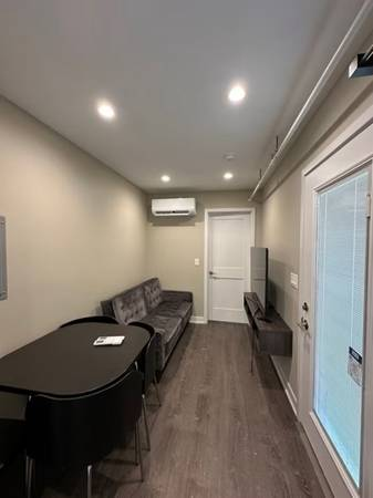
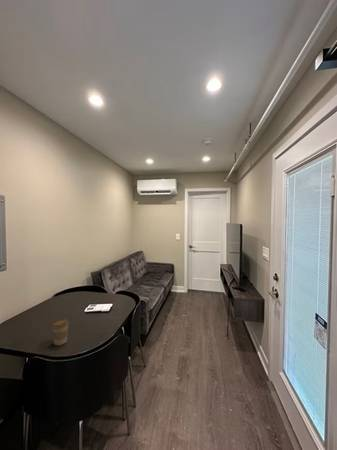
+ coffee cup (60, 331)
